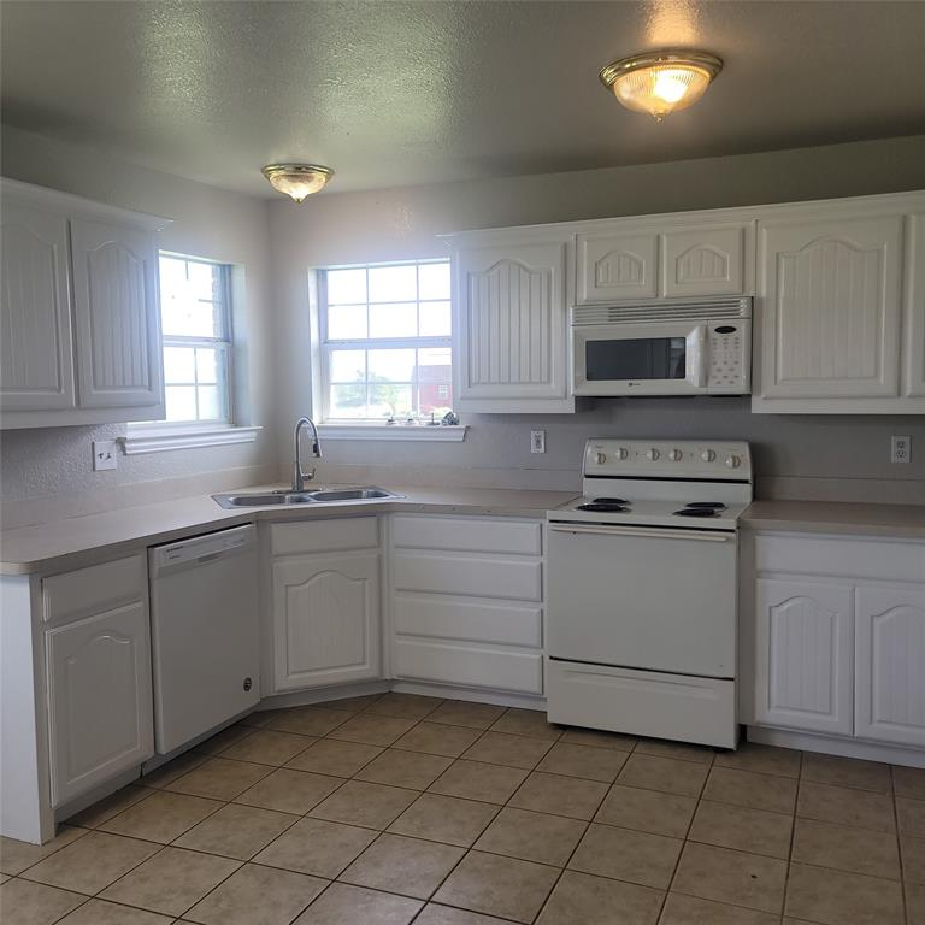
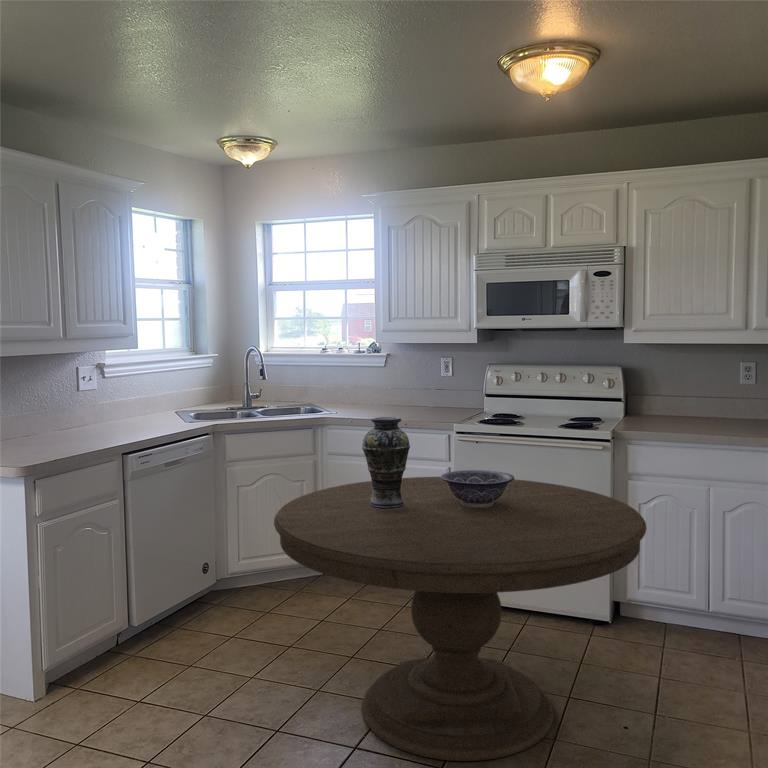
+ decorative bowl (477, 489)
+ dining table (456, 609)
+ vase (386, 461)
